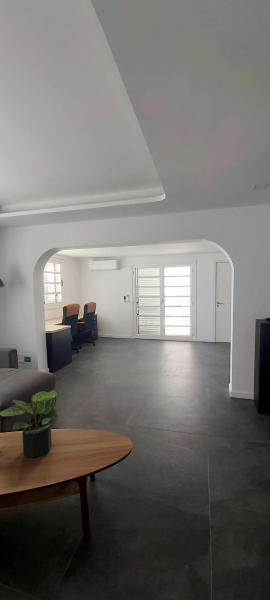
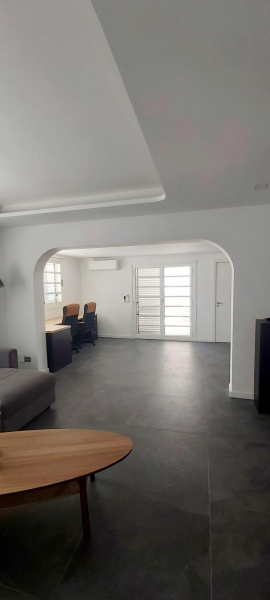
- potted plant (34, 422)
